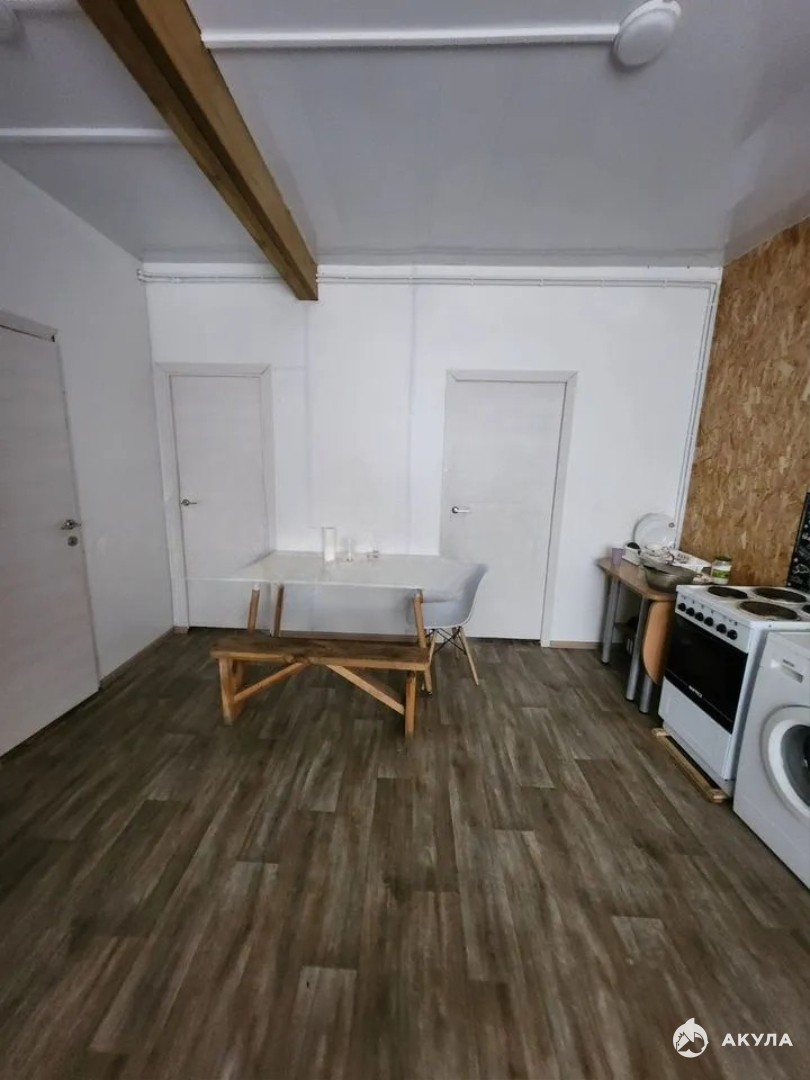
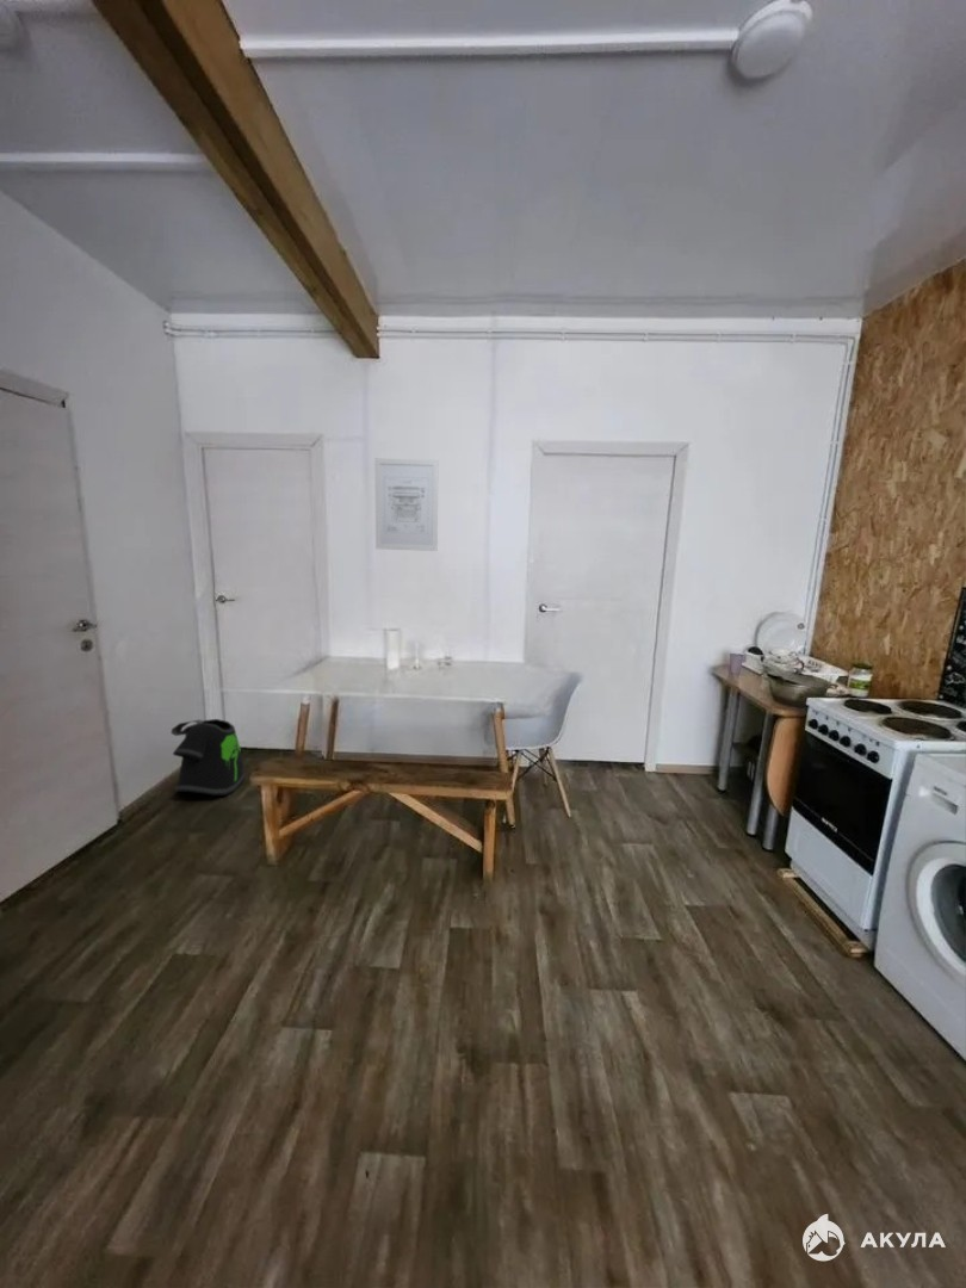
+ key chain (208, 753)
+ wall art (405, 504)
